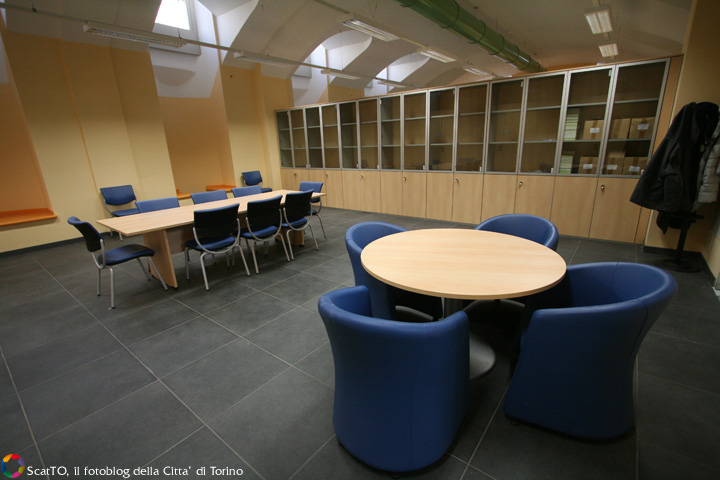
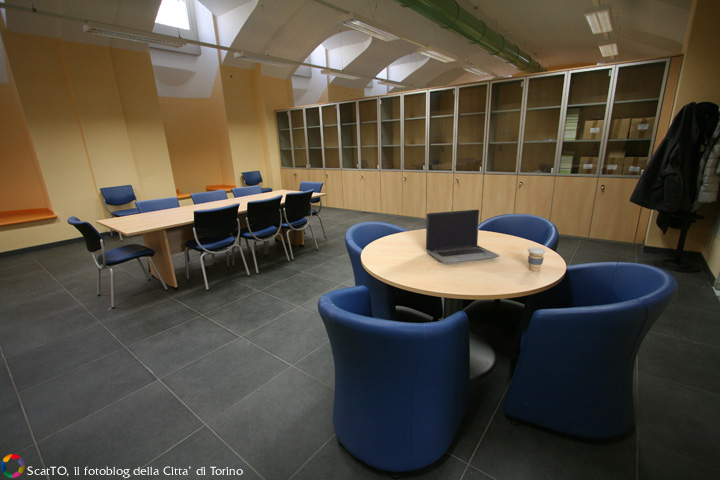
+ coffee cup (535, 259)
+ laptop computer (462, 235)
